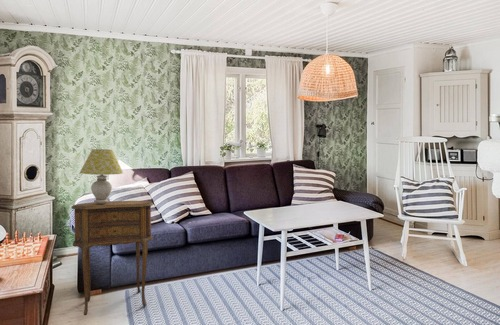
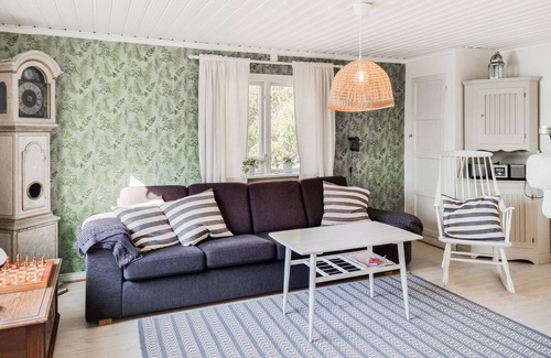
- table lamp (100, 176)
- side table (114, 244)
